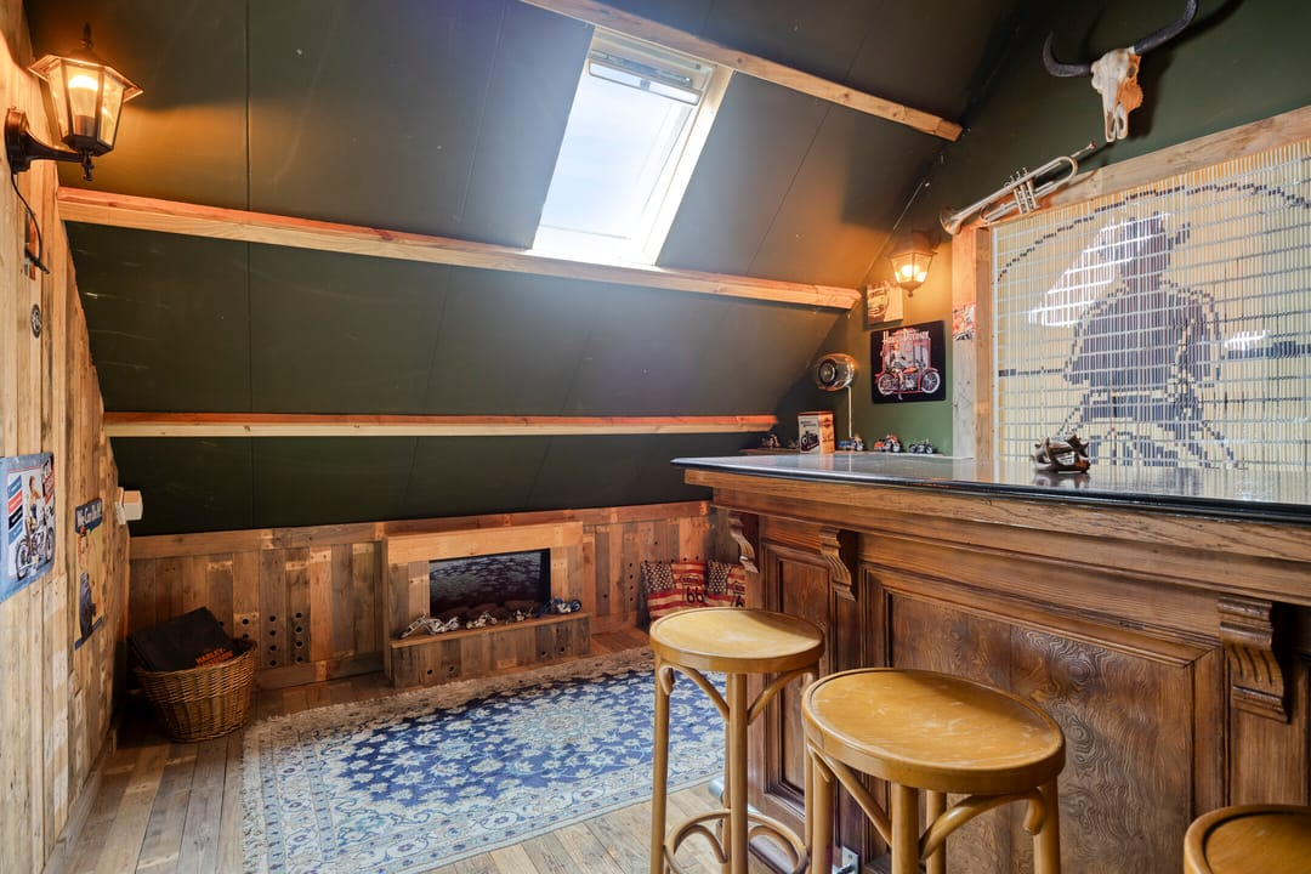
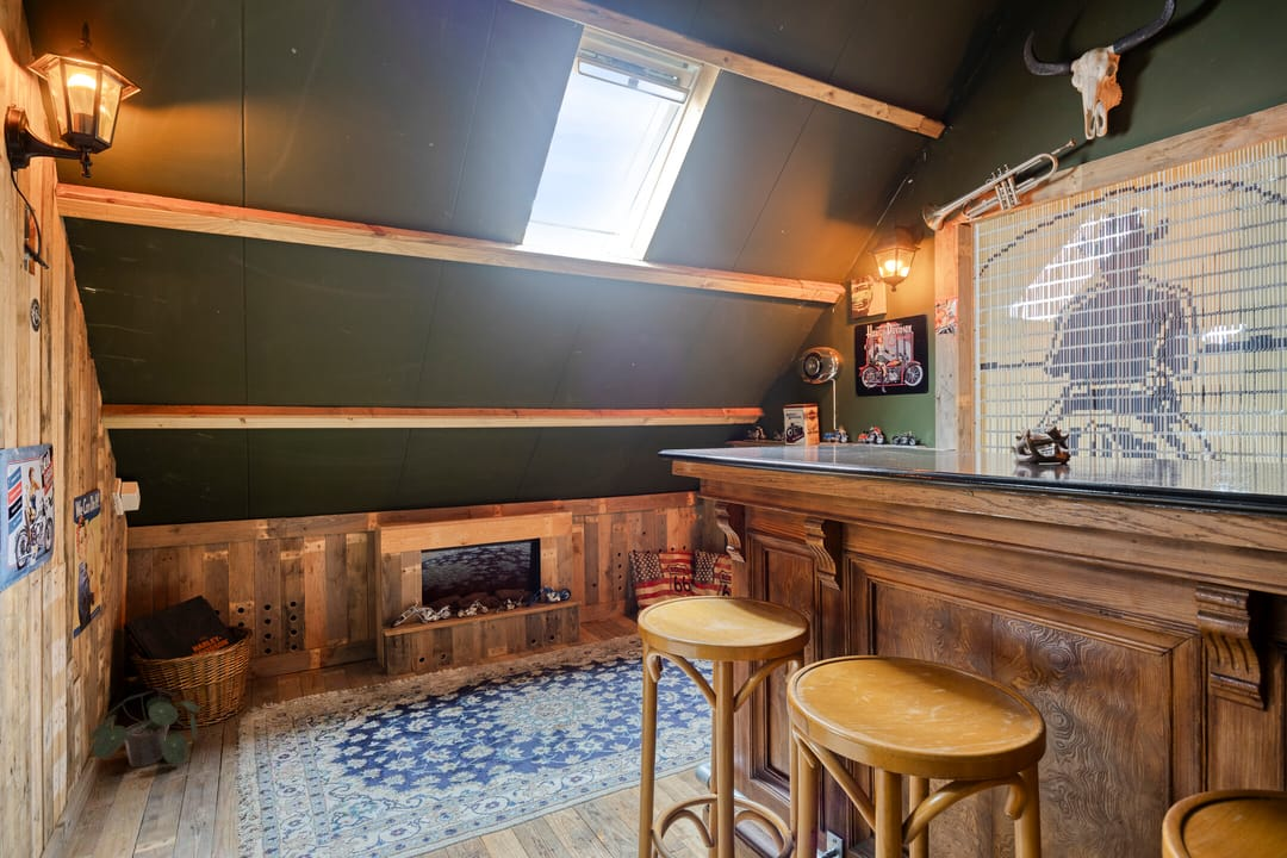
+ potted plant (147, 726)
